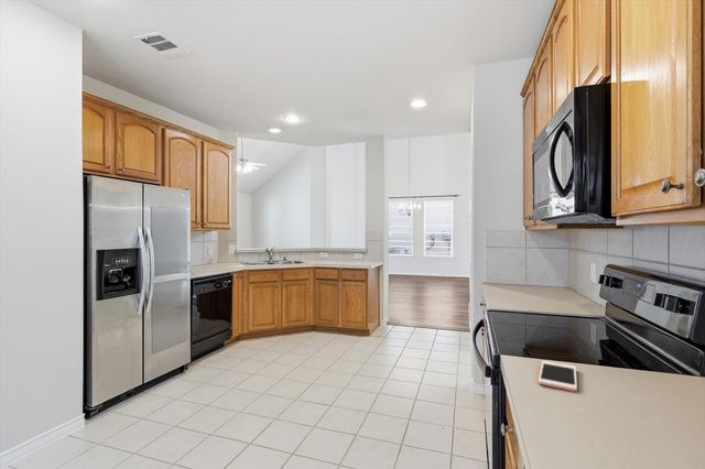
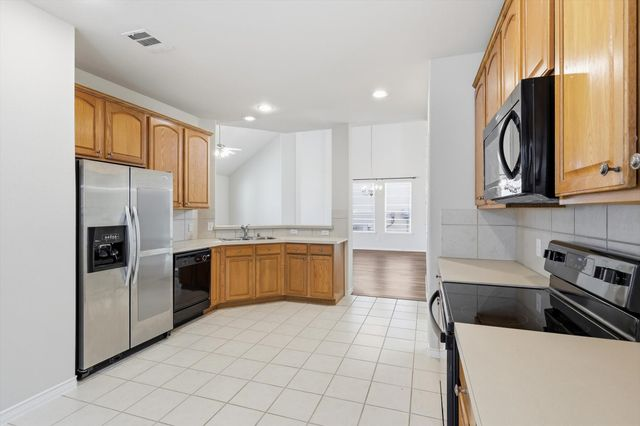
- cell phone (557, 374)
